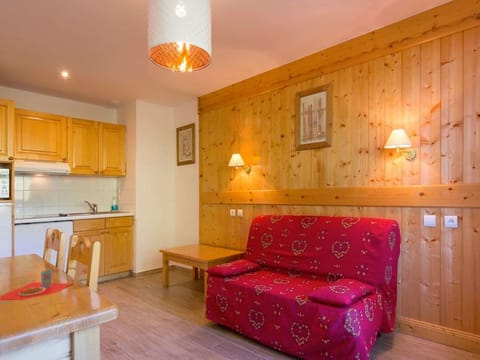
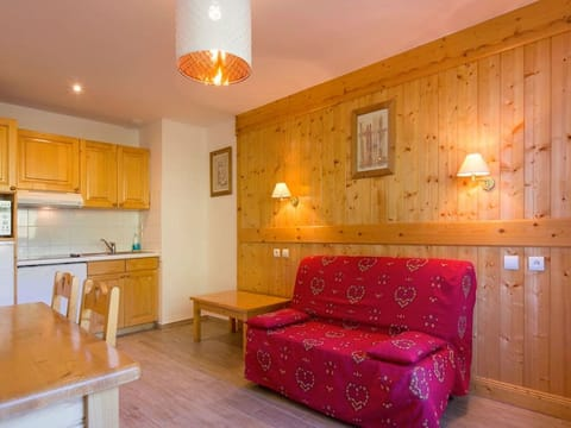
- placemat (36, 282)
